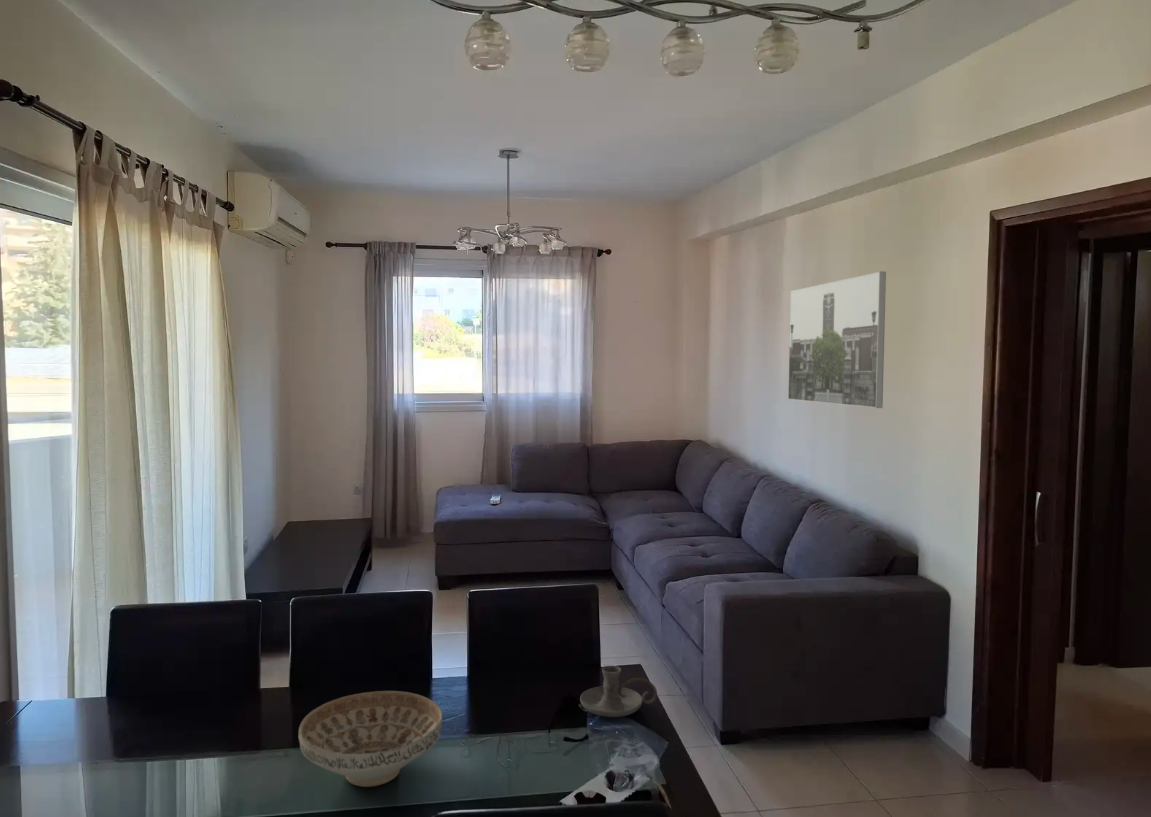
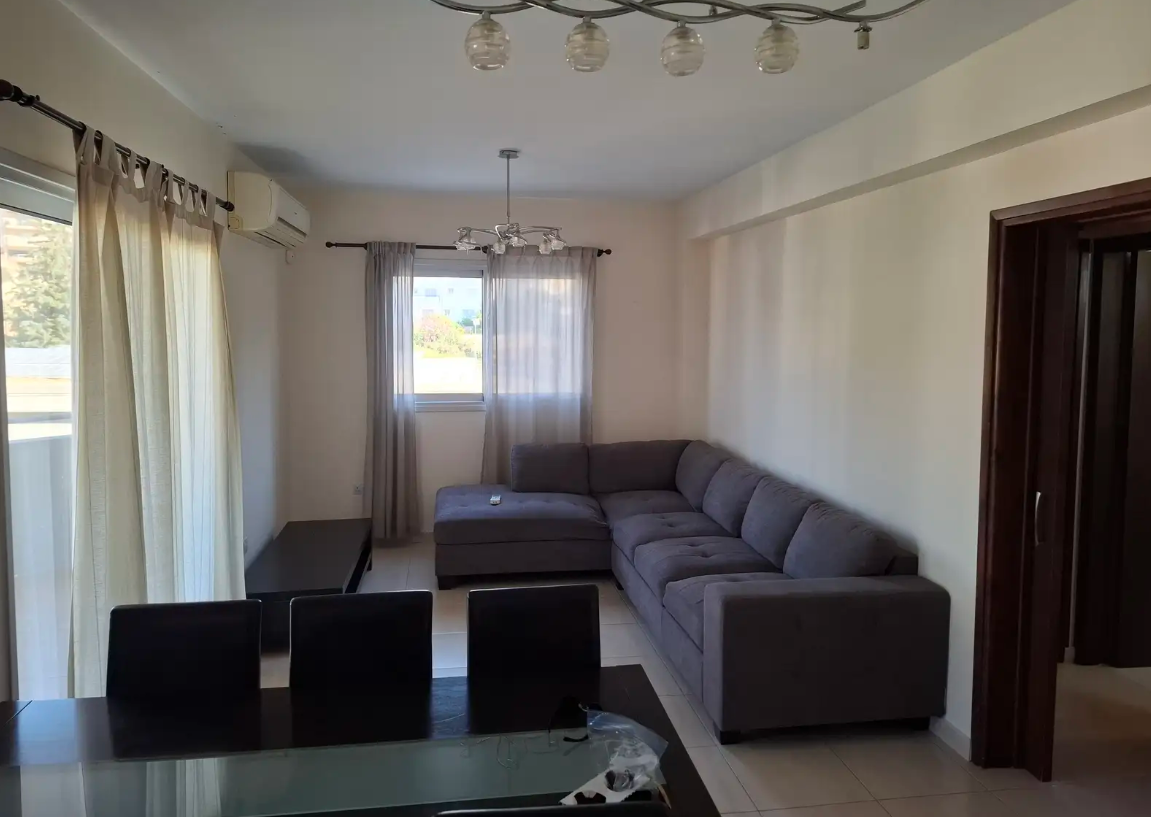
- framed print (831, 343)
- decorative bowl (372, 746)
- candle holder (618, 689)
